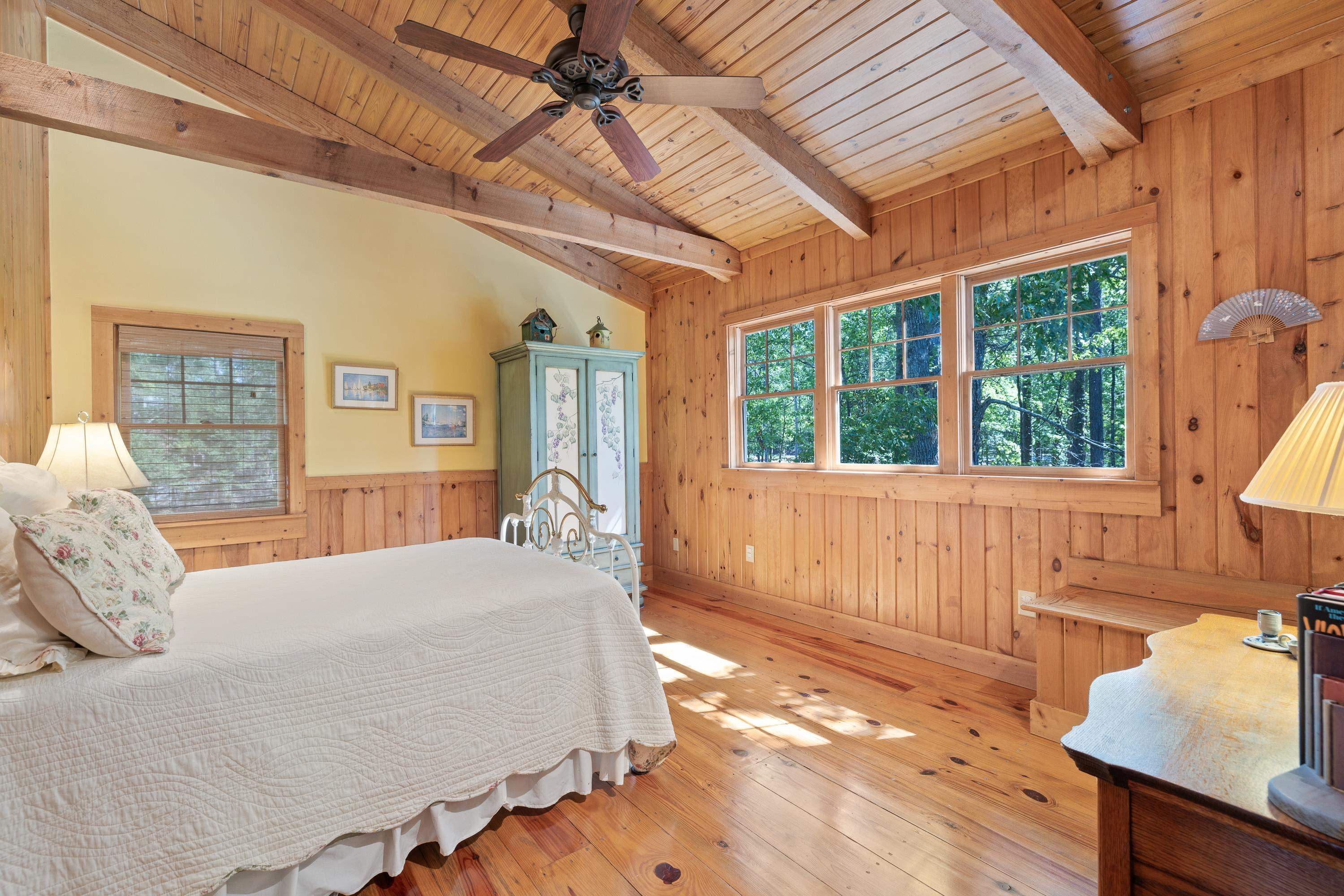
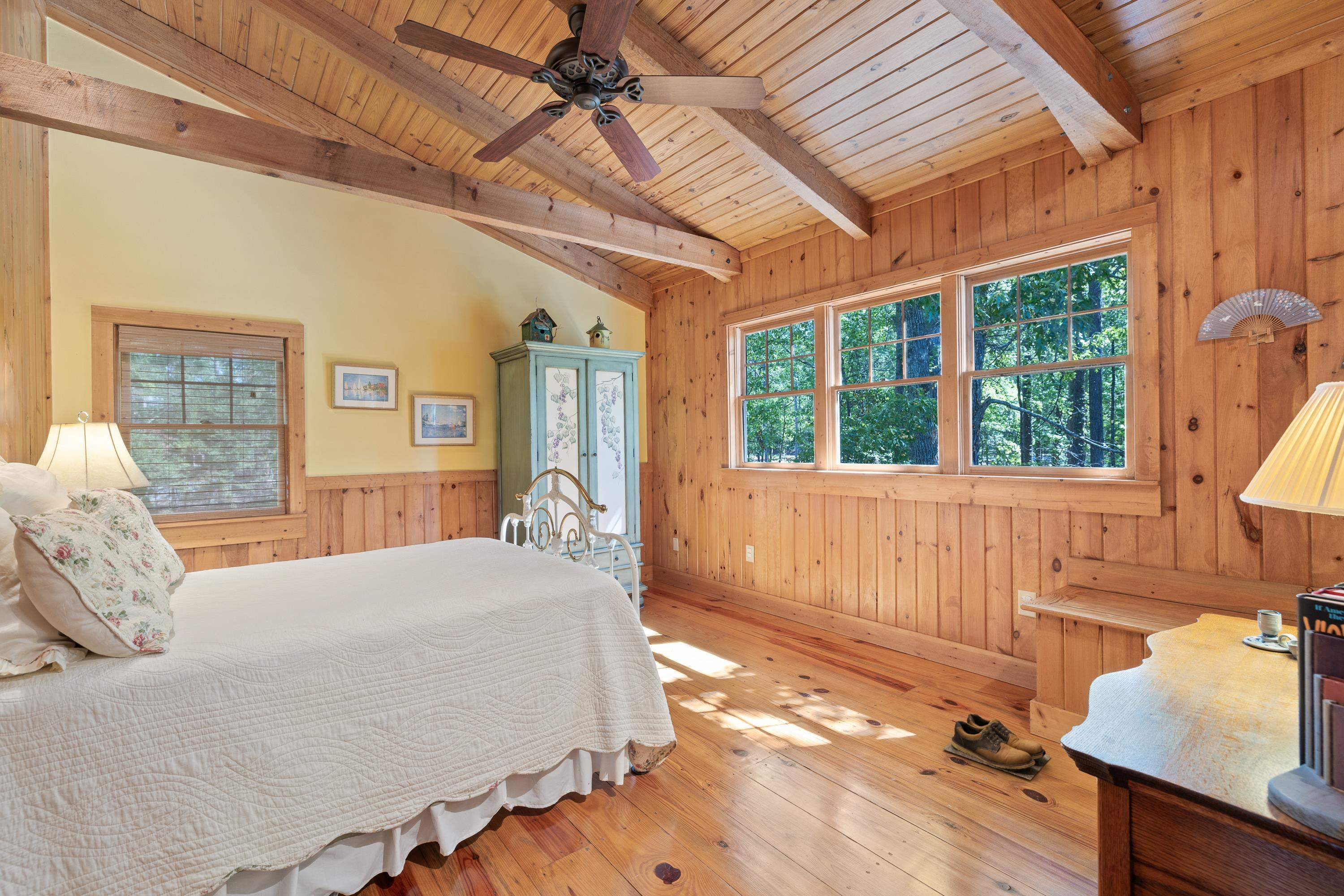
+ shoes (996, 739)
